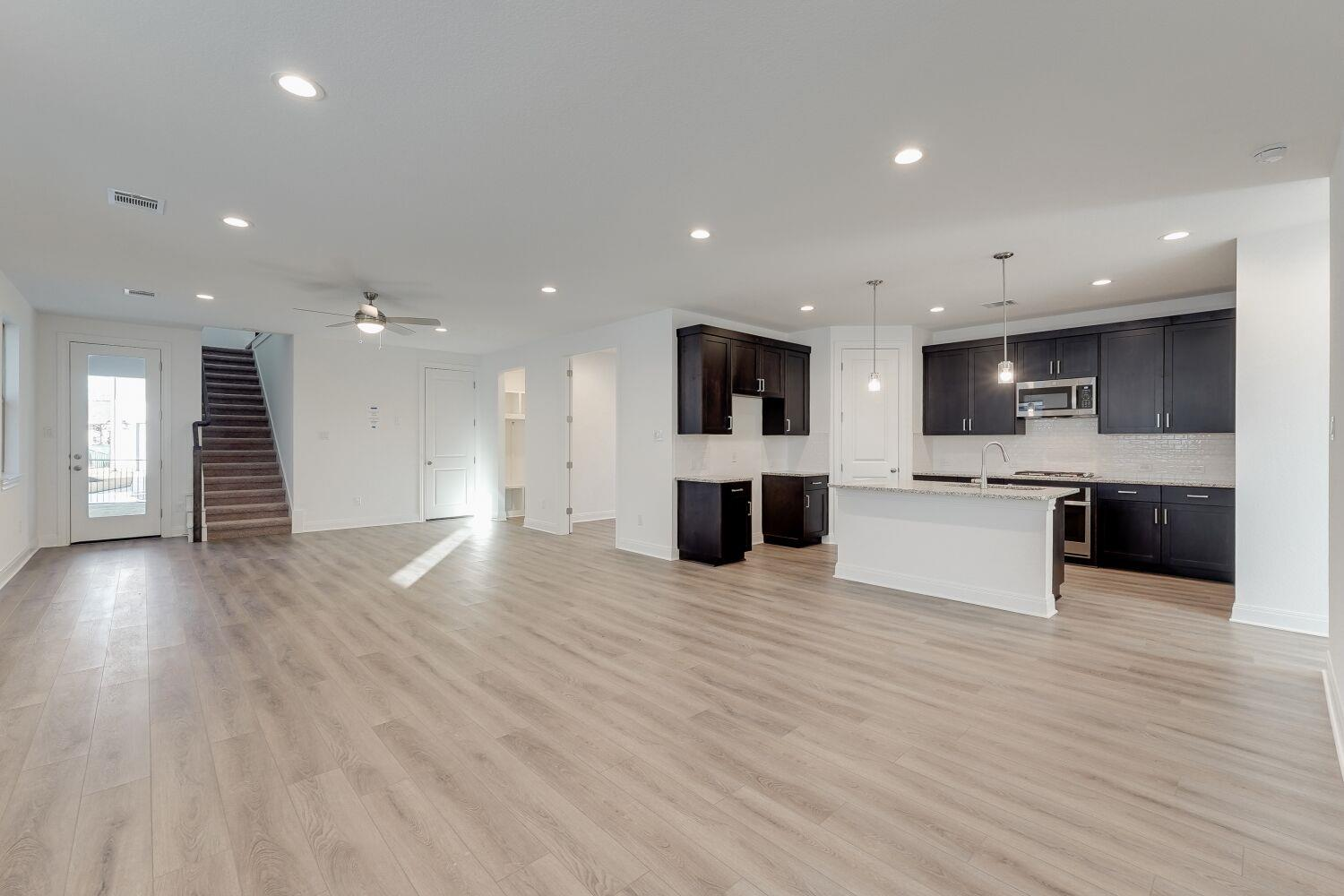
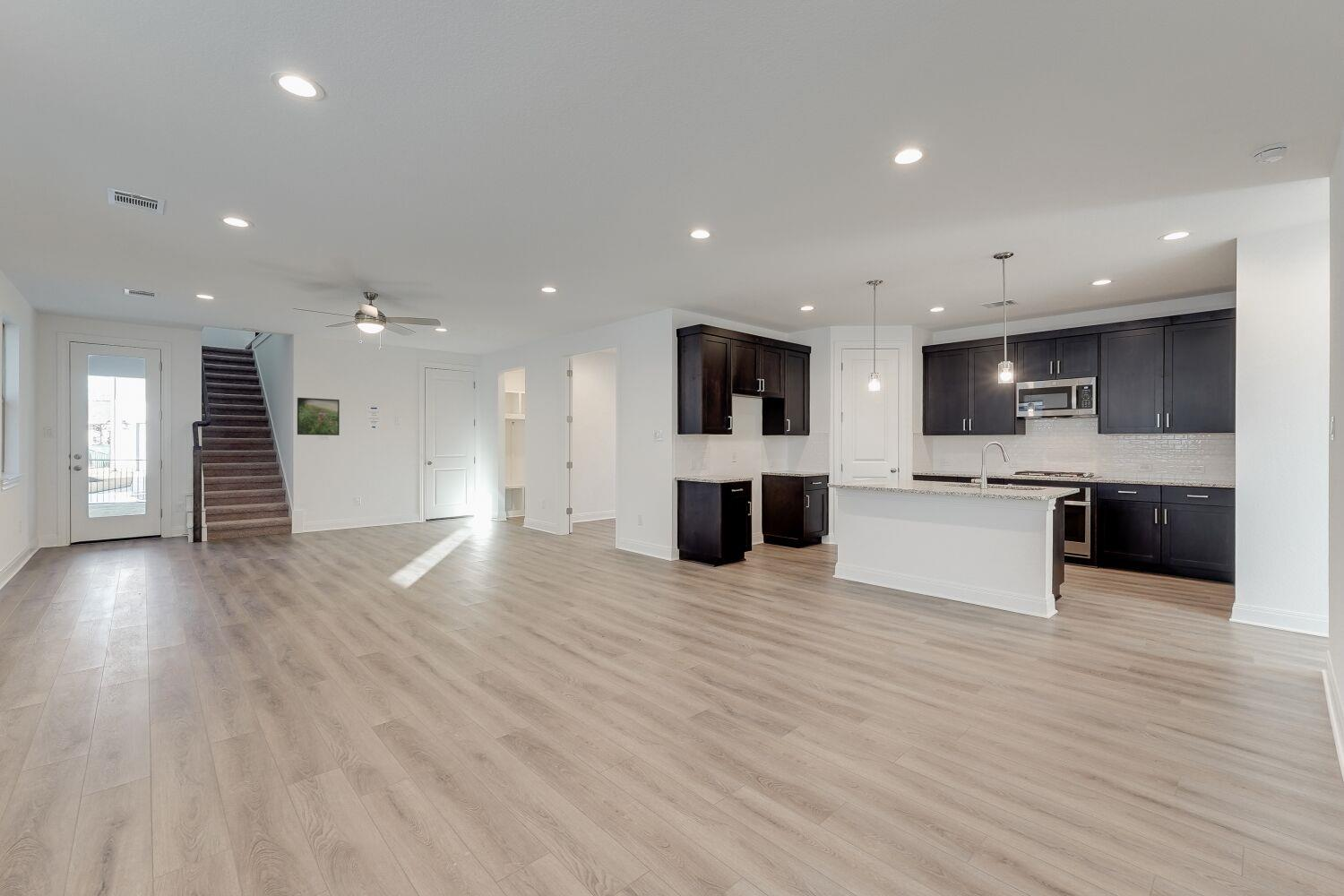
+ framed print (318, 417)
